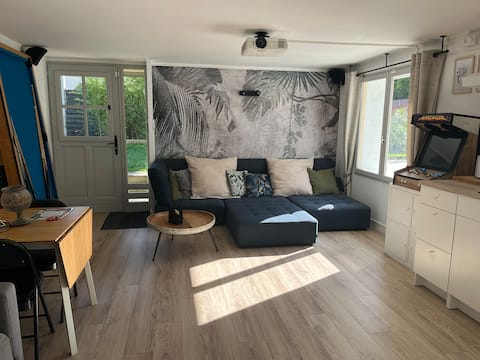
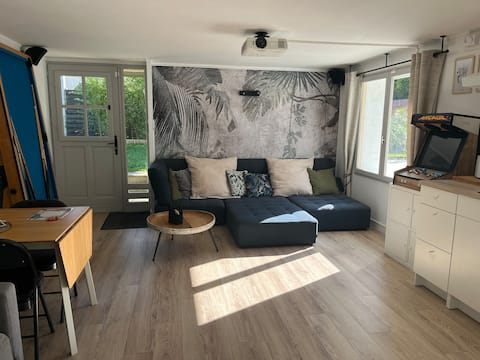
- goblet (16, 205)
